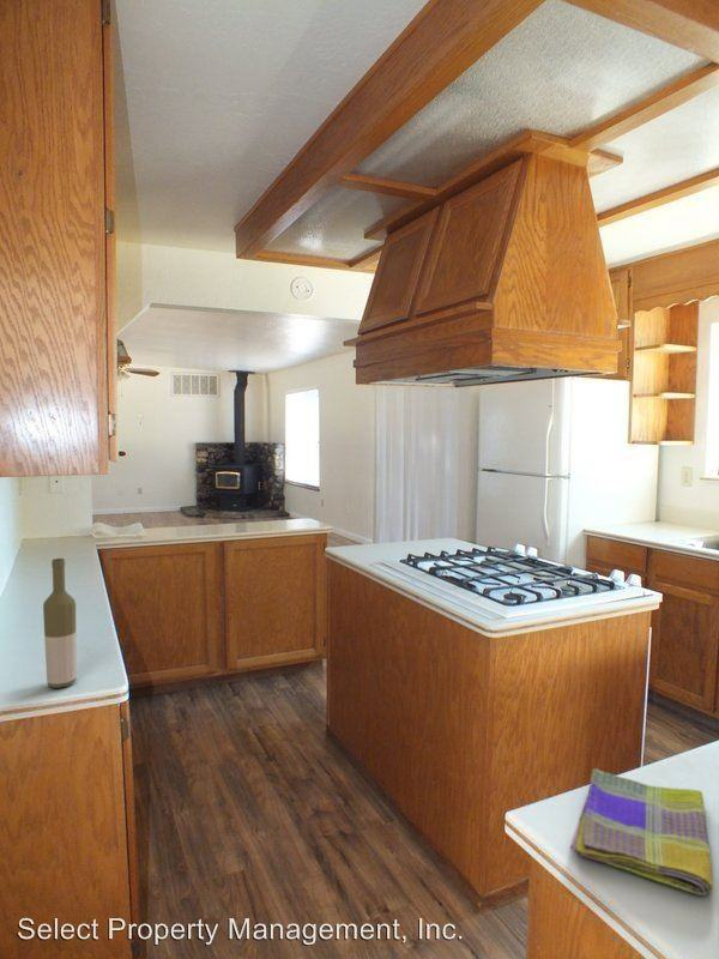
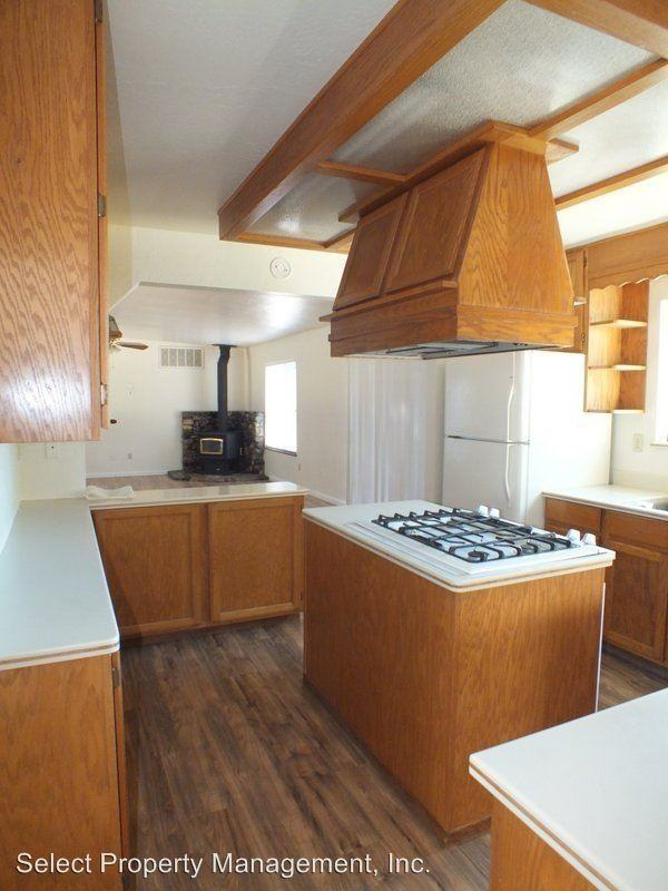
- bottle (60, 622)
- dish towel (642, 822)
